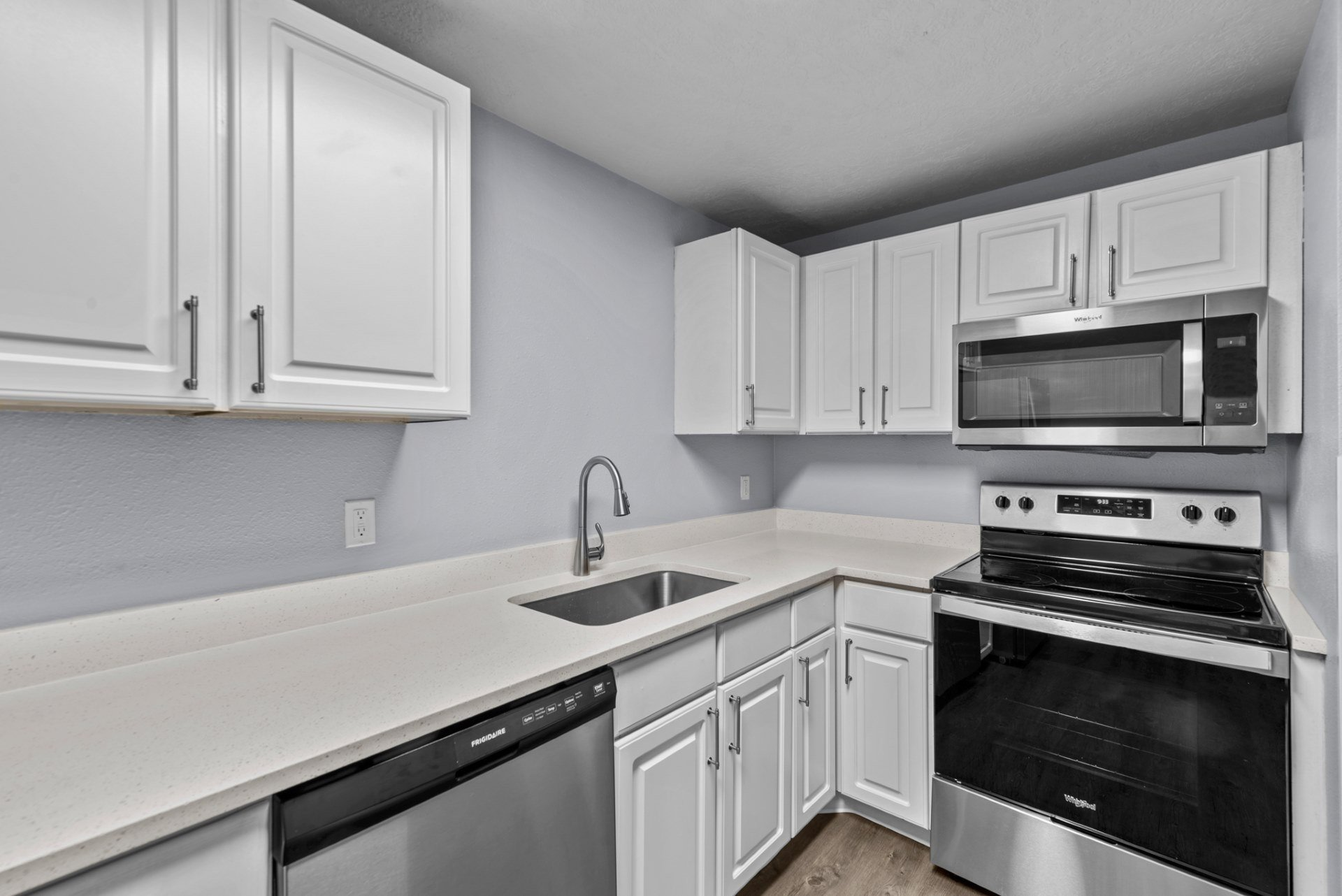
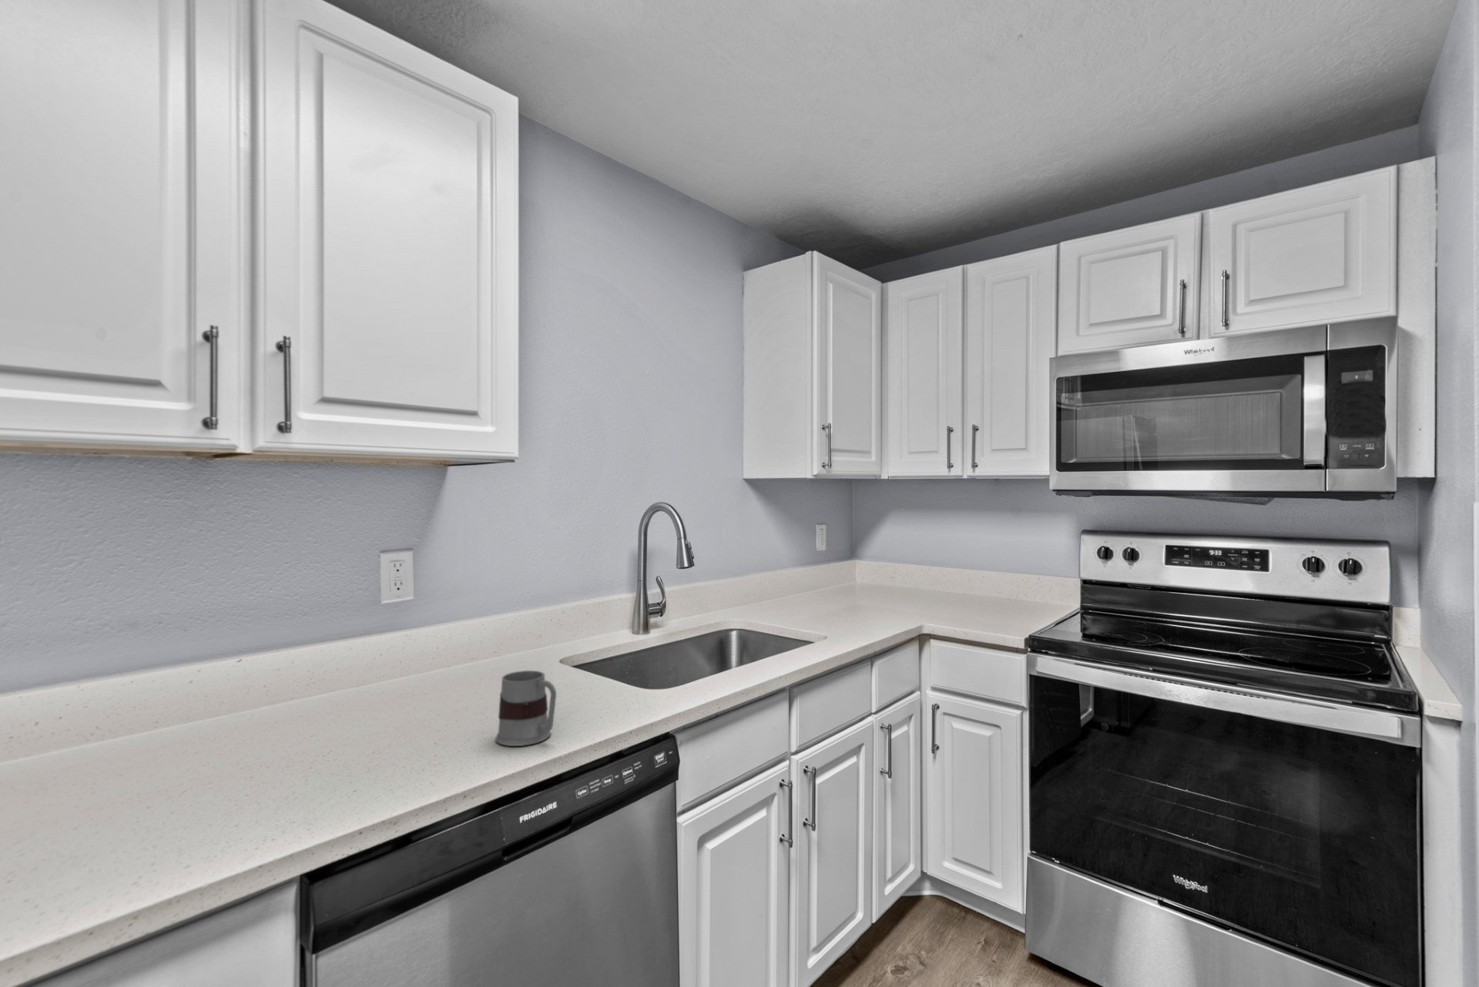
+ mug (529, 707)
